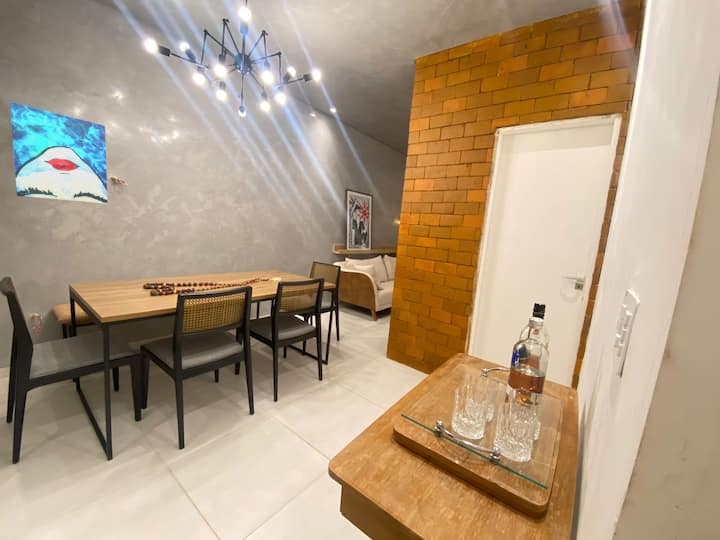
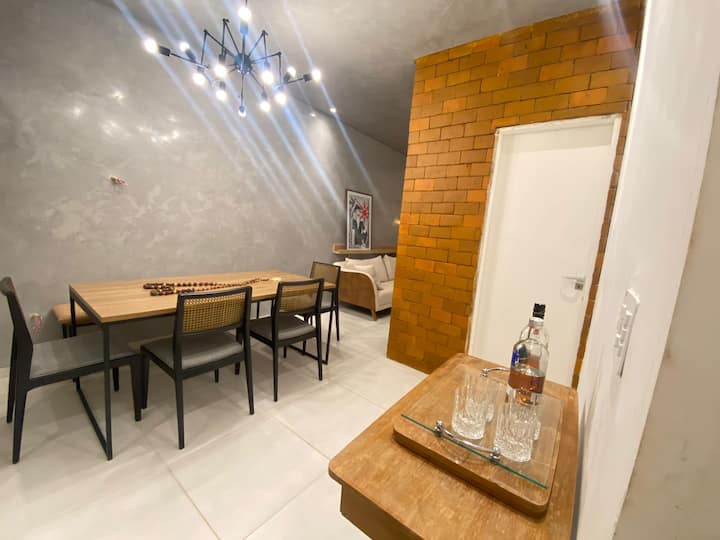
- wall art (63, 158)
